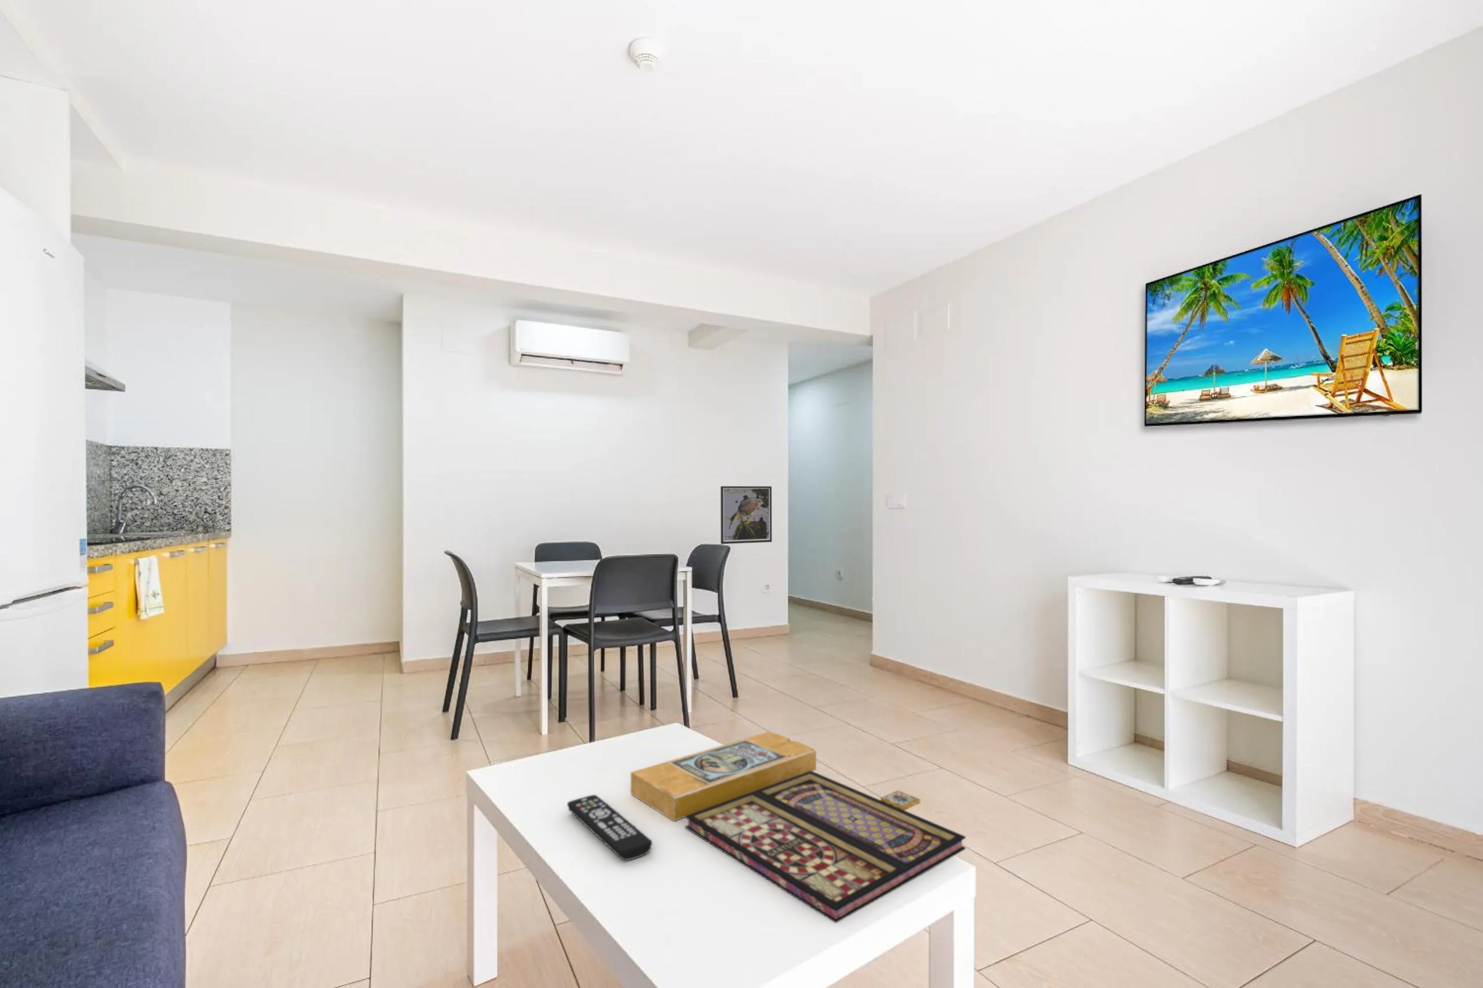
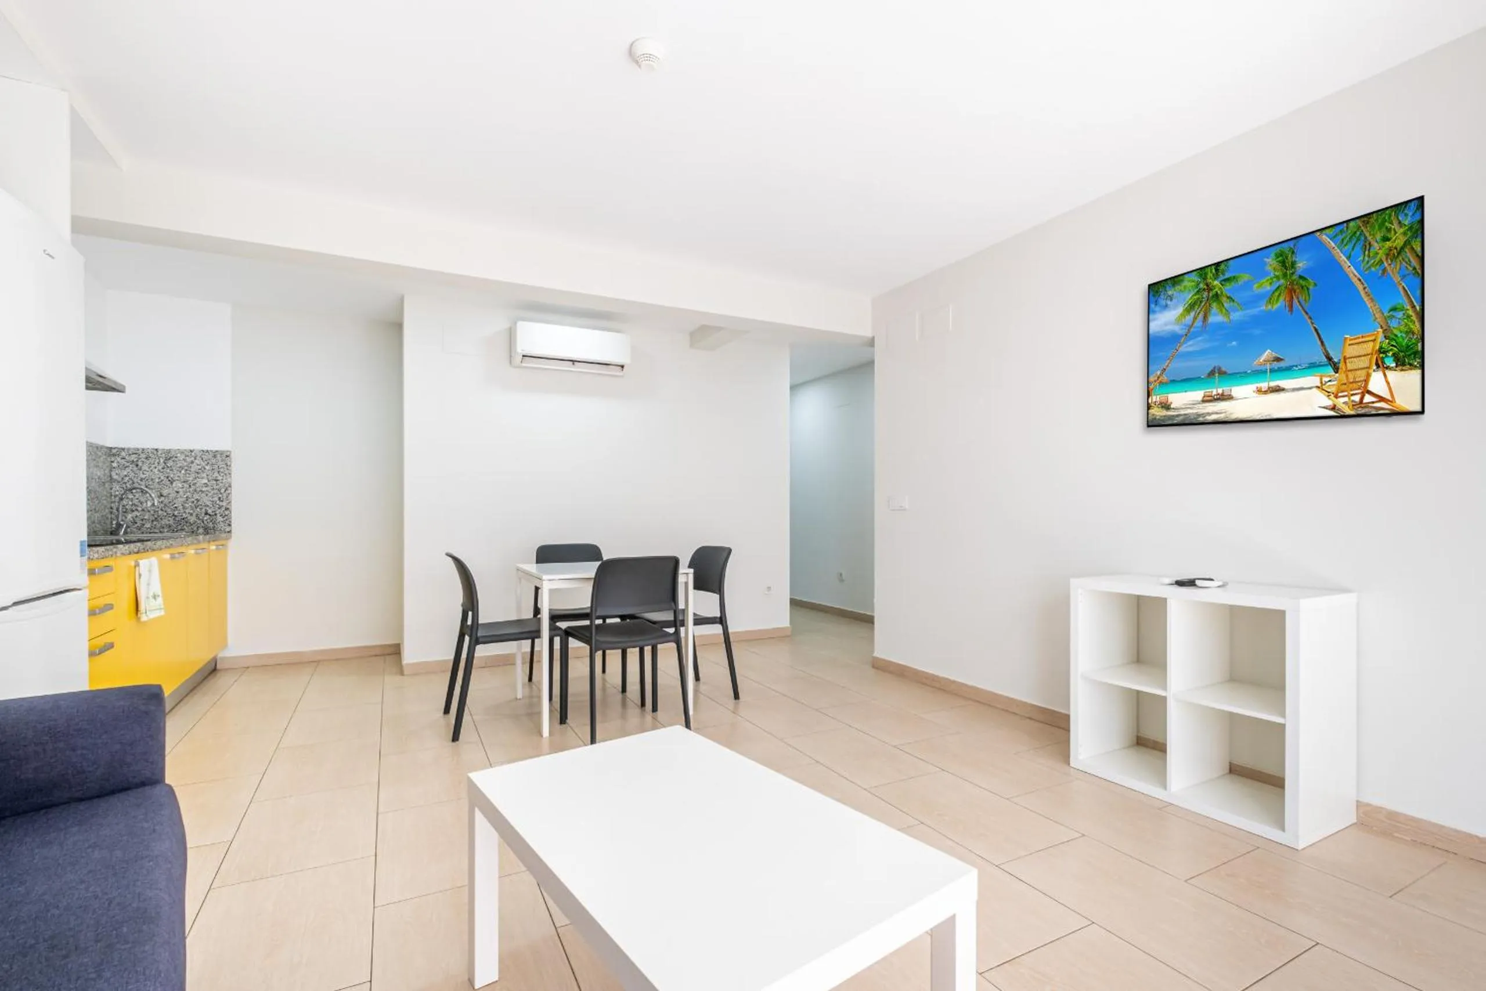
- remote control (607, 825)
- board game (800, 801)
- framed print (746, 515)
